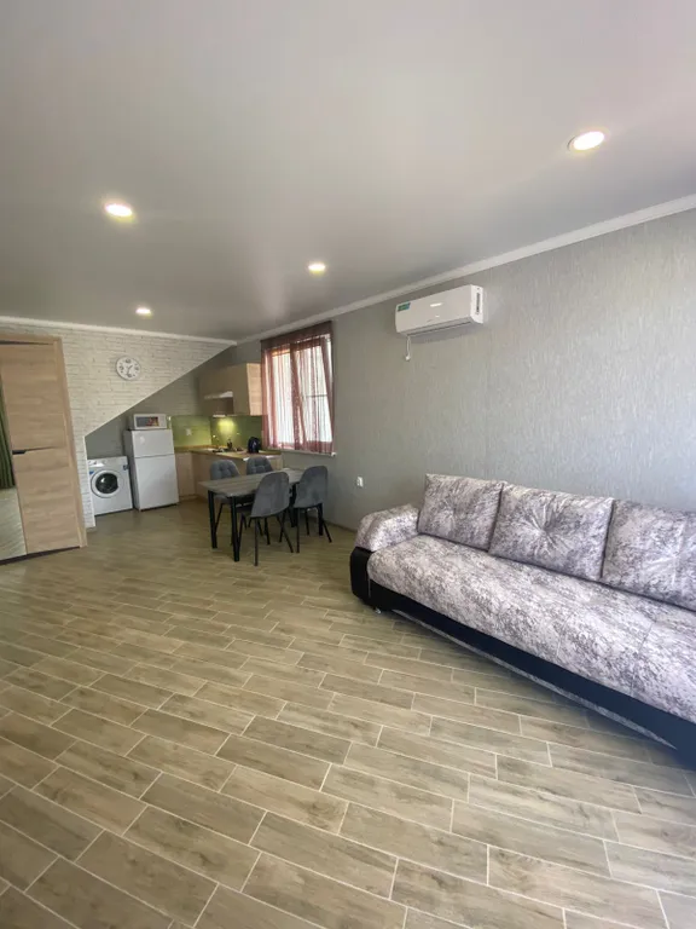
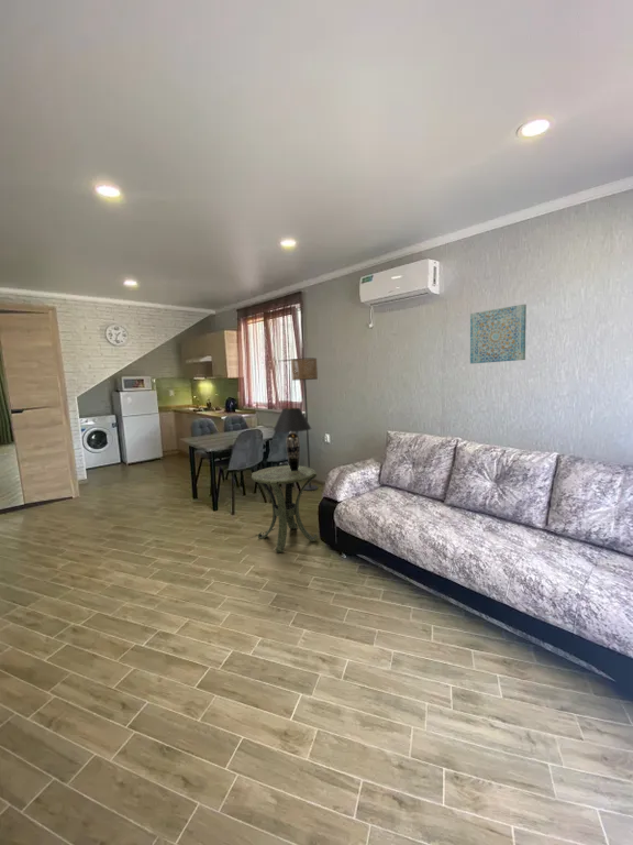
+ table lamp (292, 439)
+ floor lamp (307, 420)
+ side table (285, 506)
+ wall art (496, 336)
